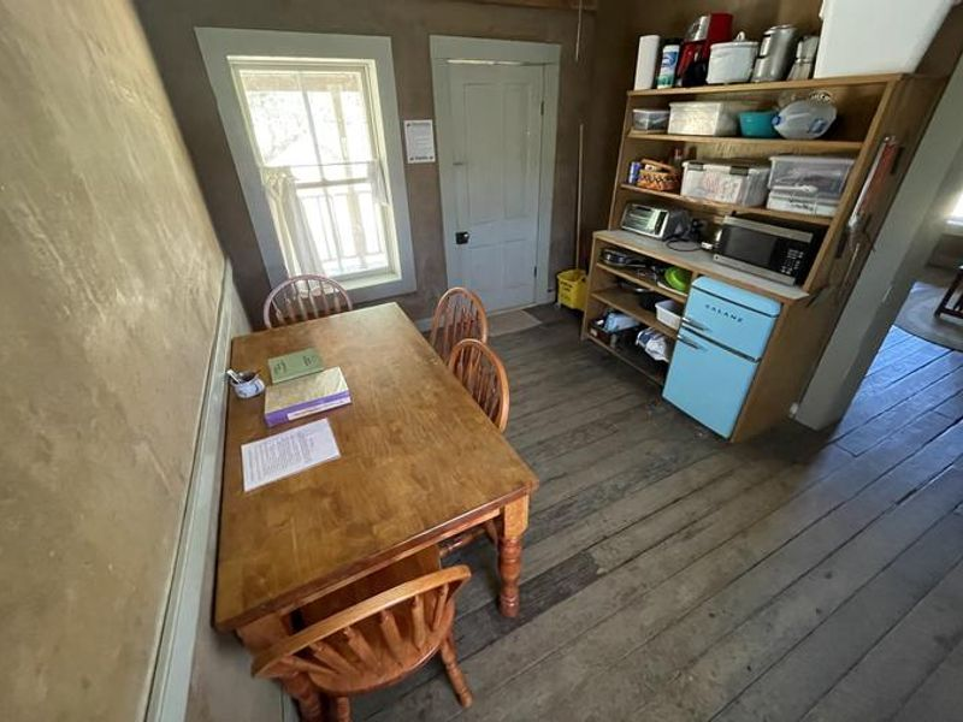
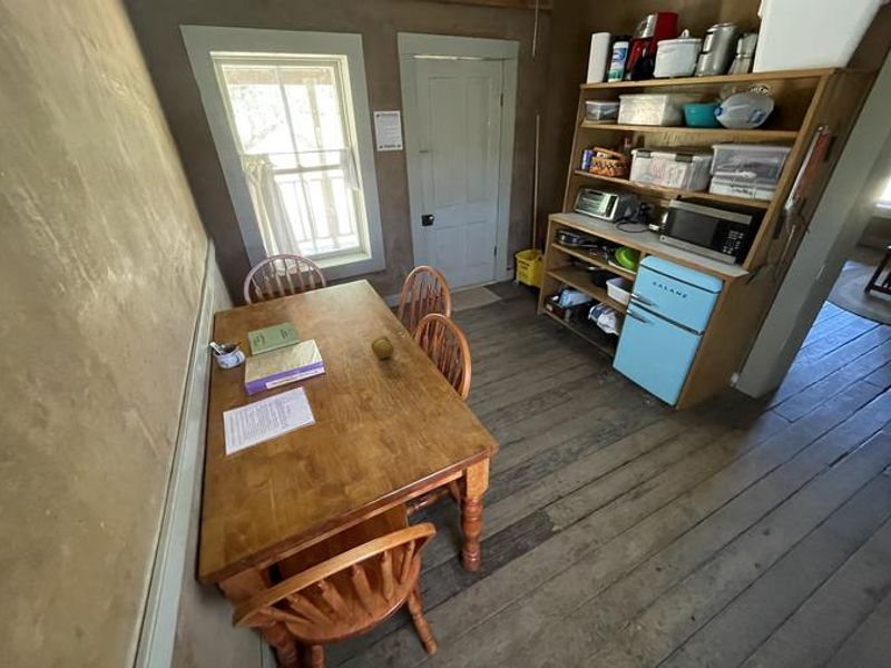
+ fruit (382, 347)
